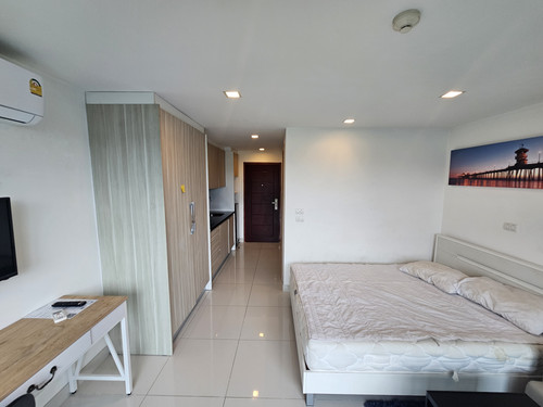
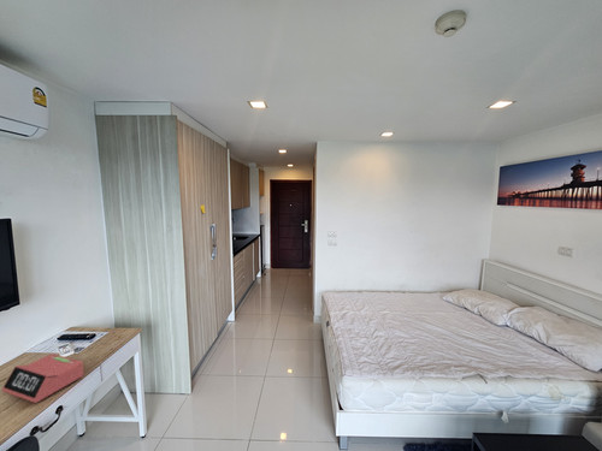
+ alarm clock (43, 374)
